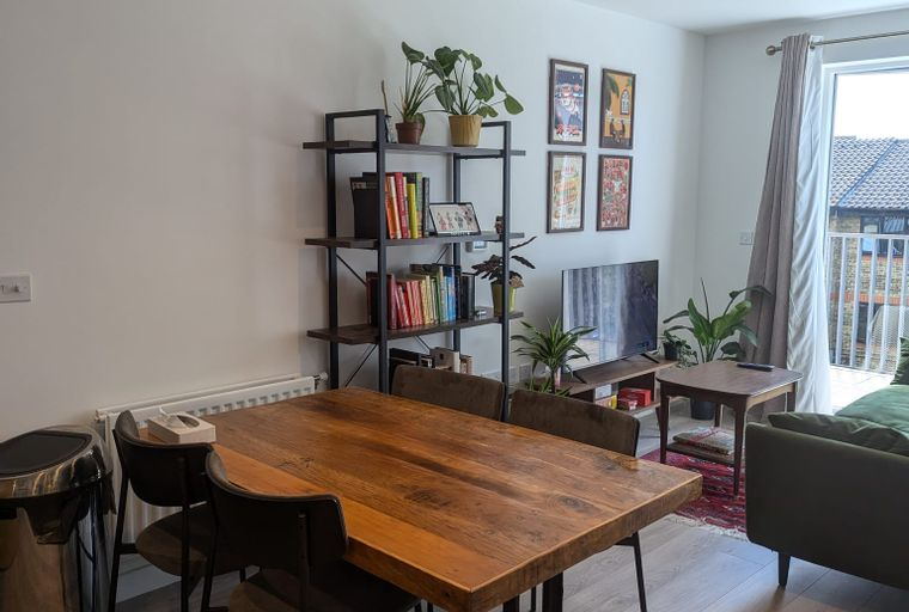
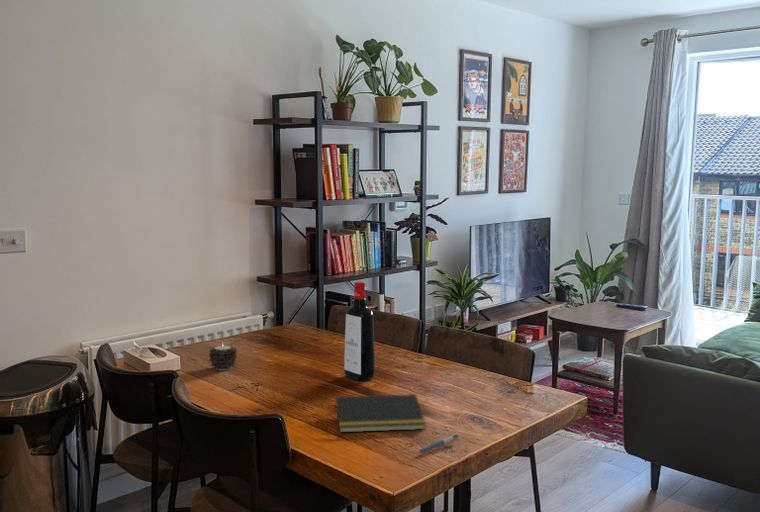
+ notepad (379, 412)
+ candle (223, 355)
+ pen (438, 443)
+ liquor bottle (359, 330)
